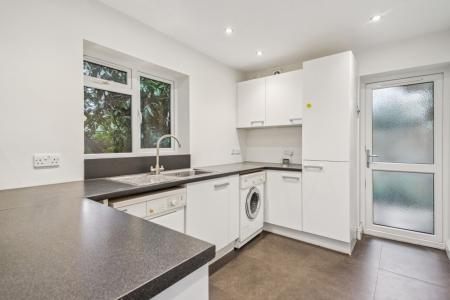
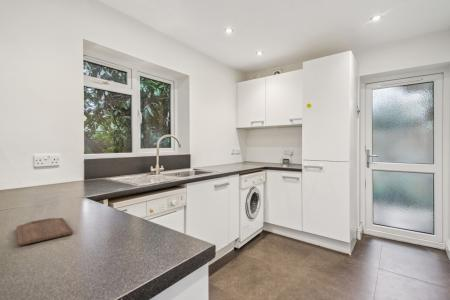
+ cutting board (43, 228)
